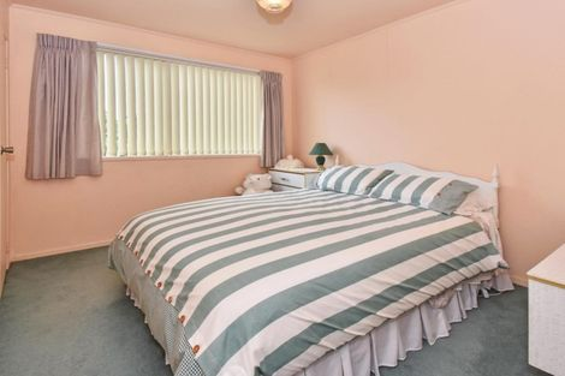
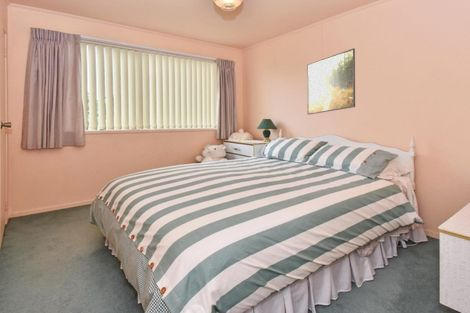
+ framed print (329, 84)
